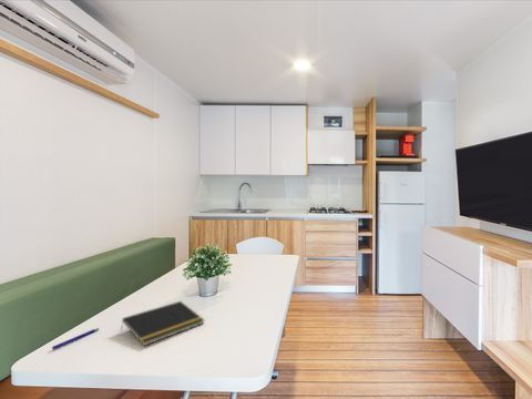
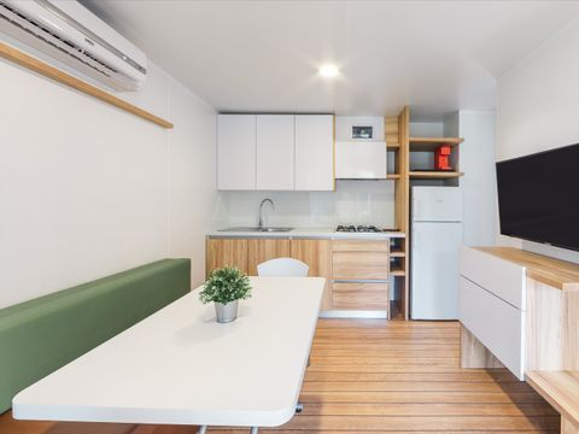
- notepad (164, 320)
- pen (76, 337)
